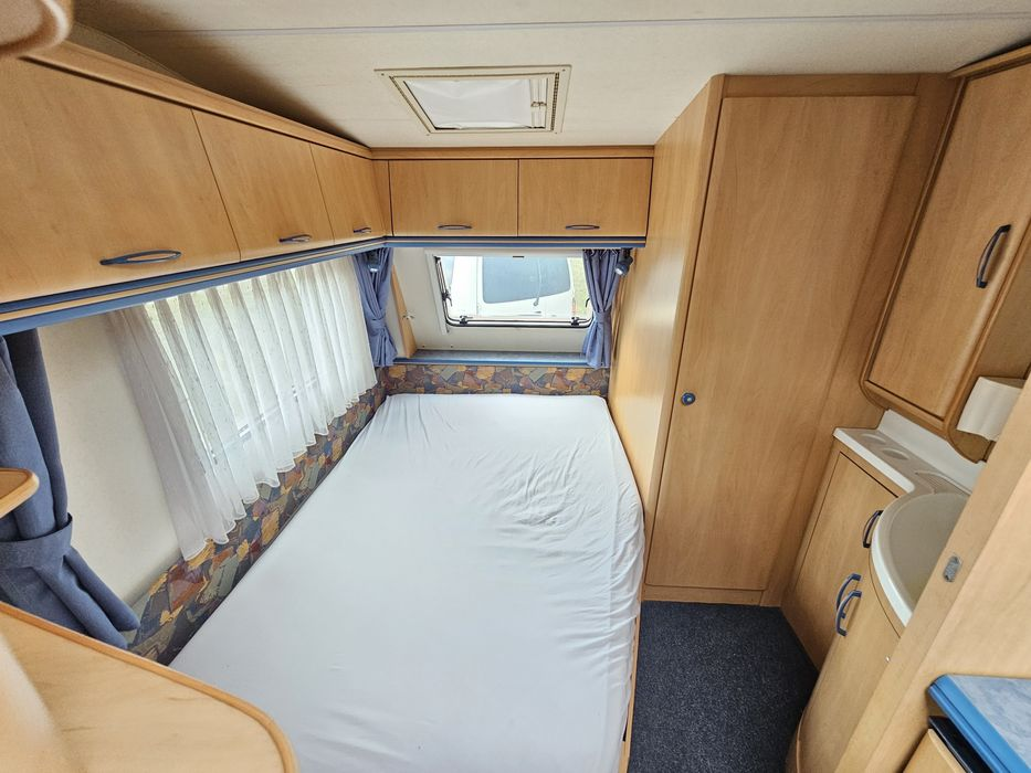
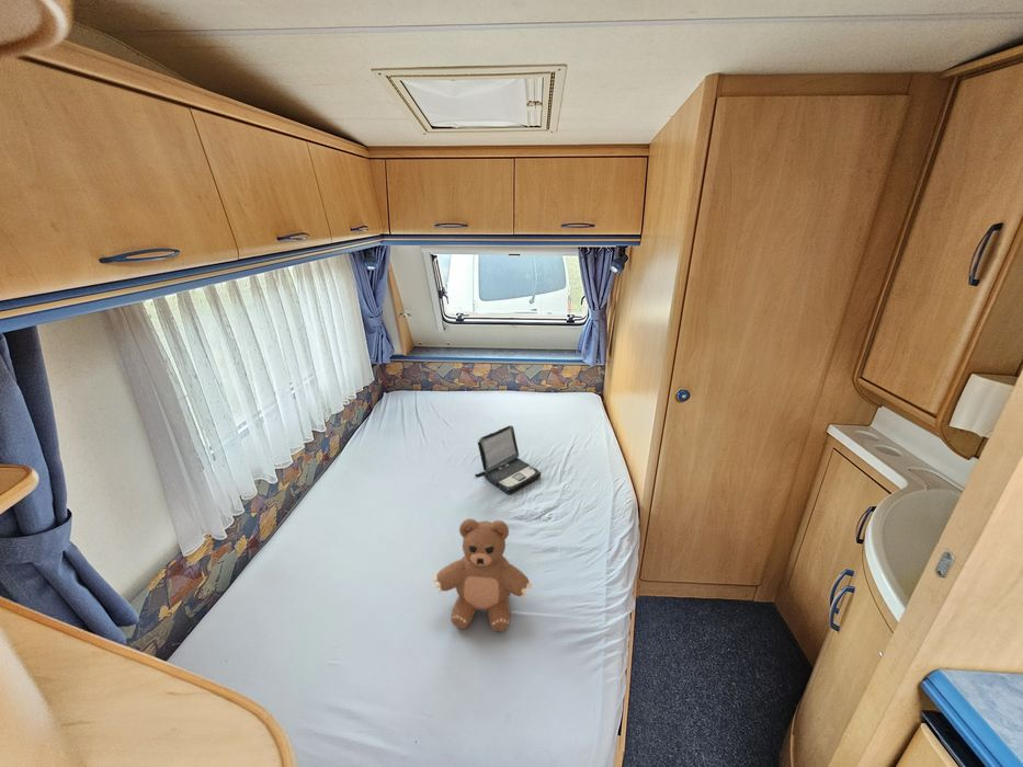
+ laptop (508, 457)
+ teddy bear (482, 570)
